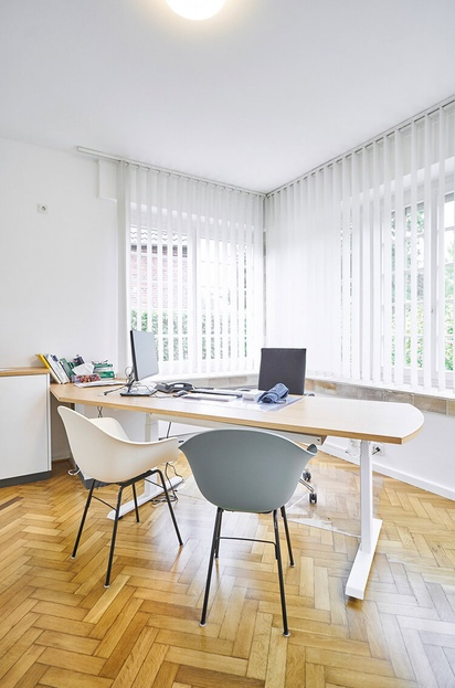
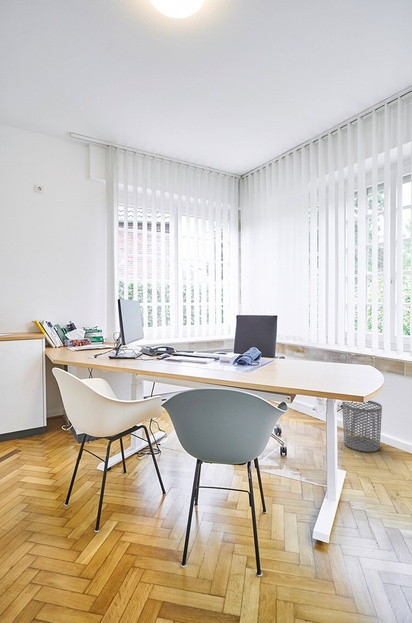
+ waste bin (361, 425)
